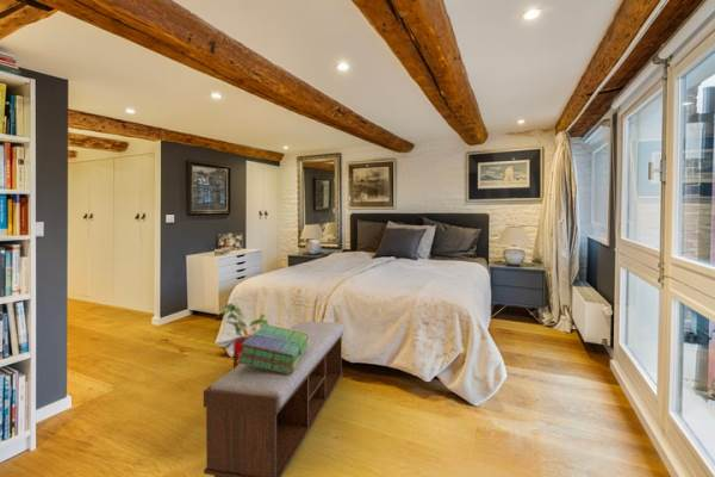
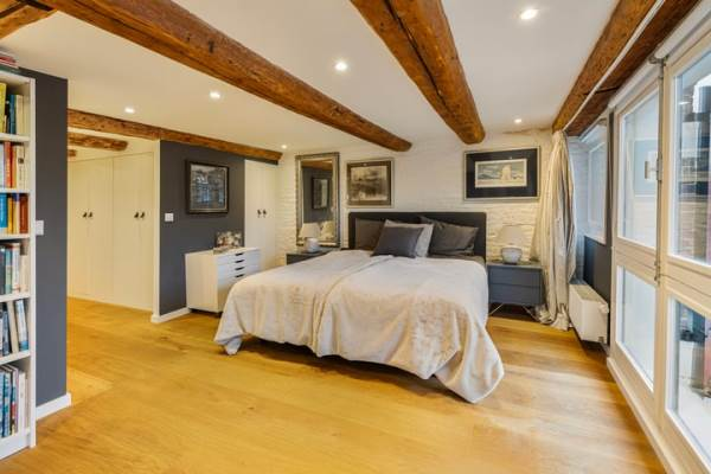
- stack of books (274, 351)
- house plant (241, 336)
- bench (292, 382)
